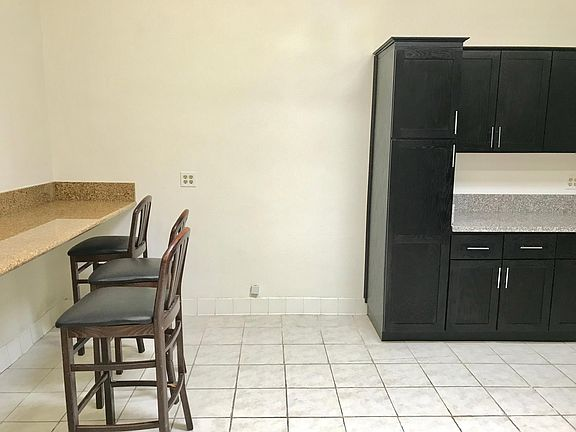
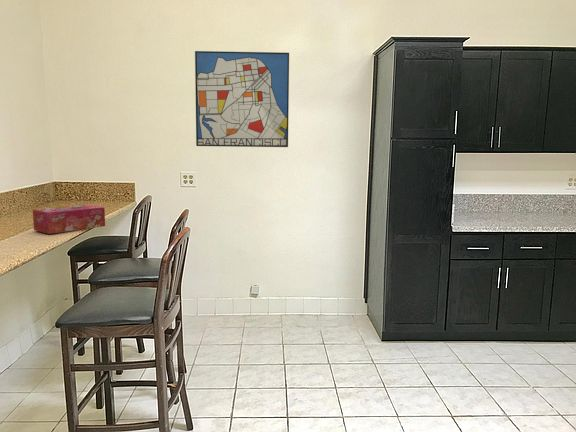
+ tissue box (69, 218)
+ wall art (242, 99)
